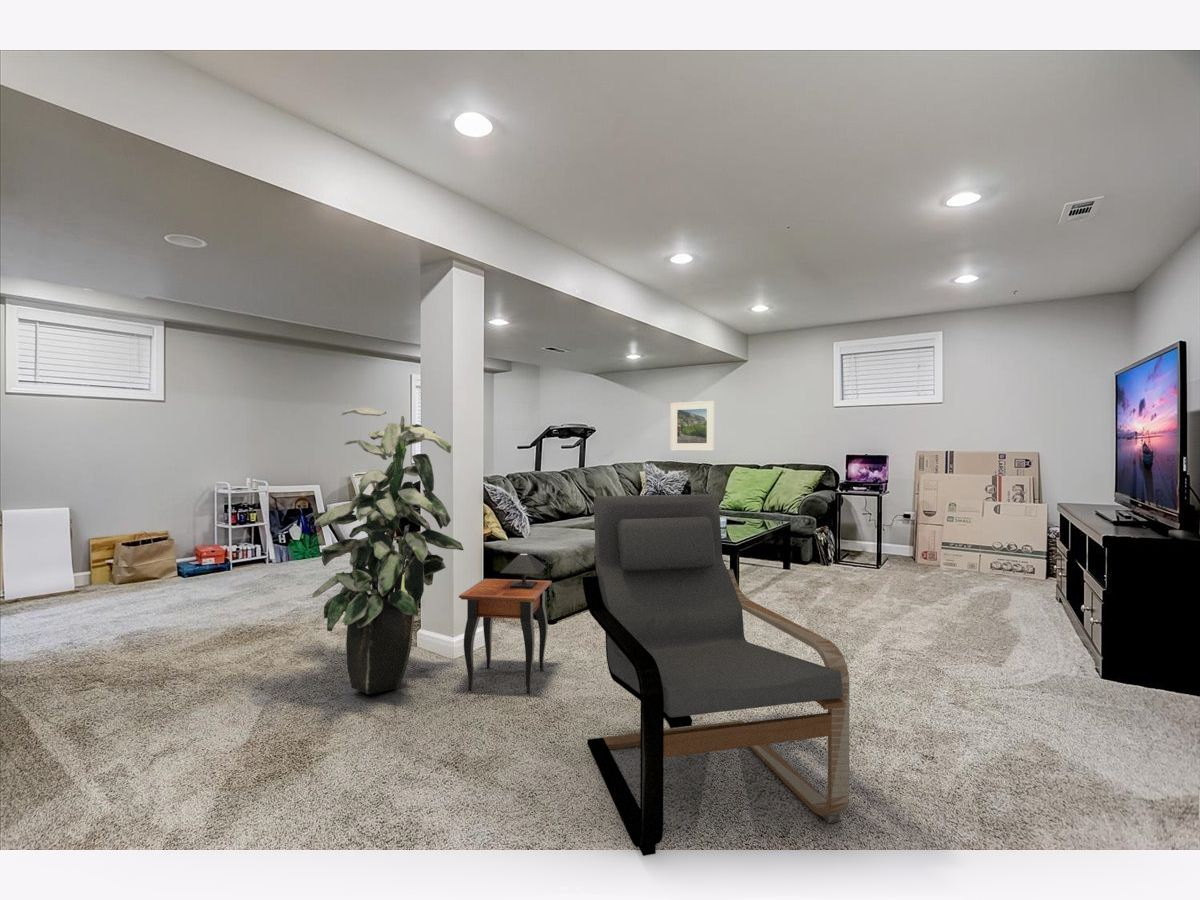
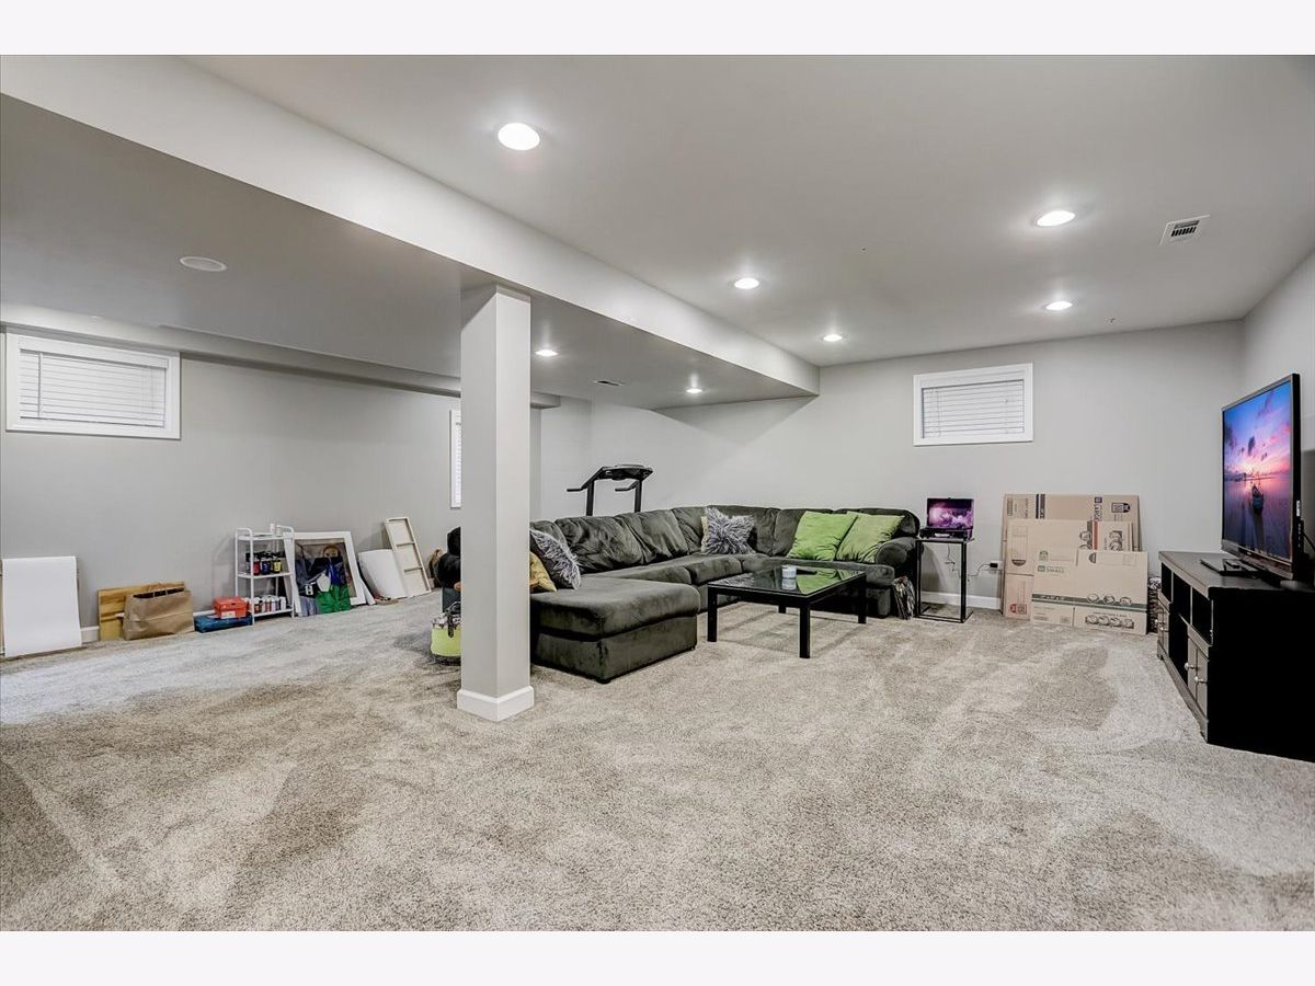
- armchair (696, 638)
- side table (507, 617)
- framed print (692, 426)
- indoor plant (382, 545)
